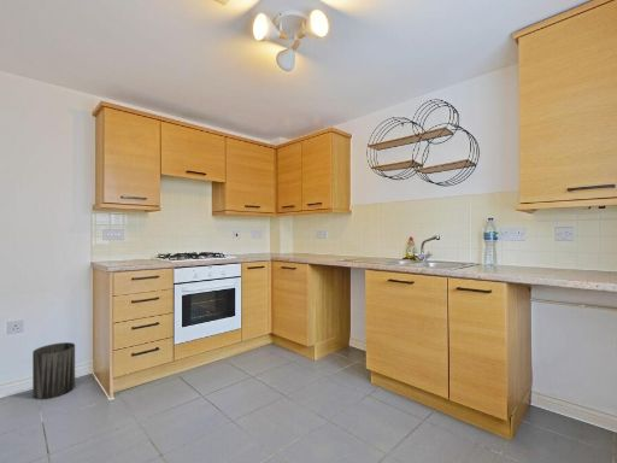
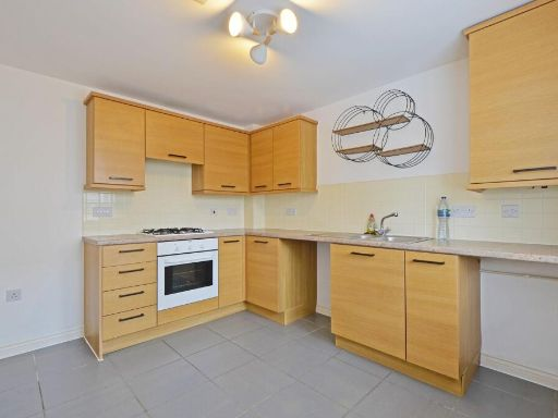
- trash can (54, 369)
